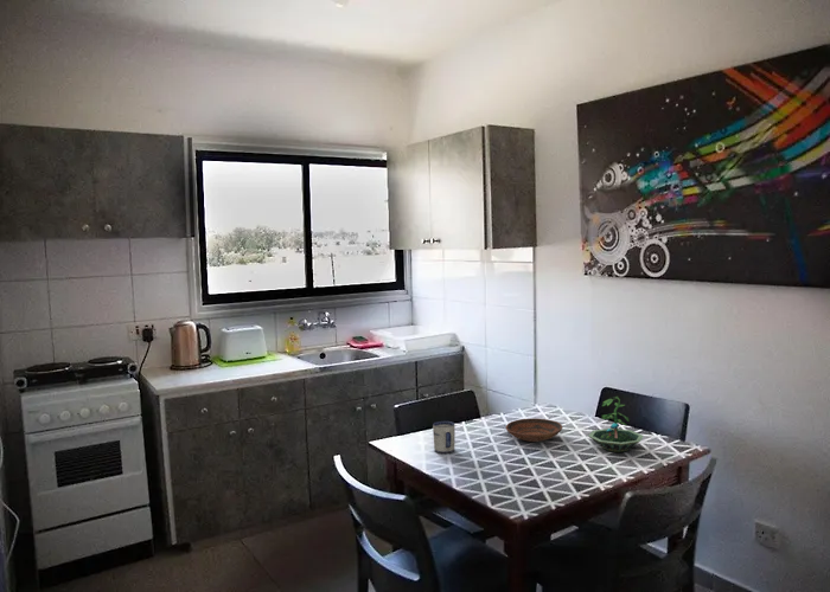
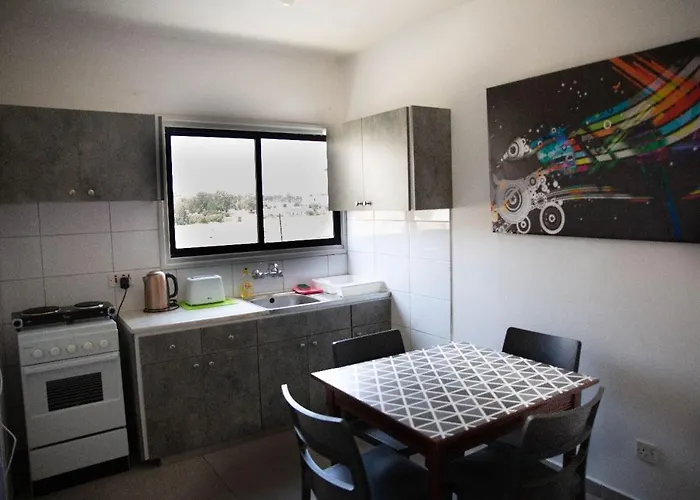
- terrarium (615, 407)
- bowl (534, 431)
- mug (445, 438)
